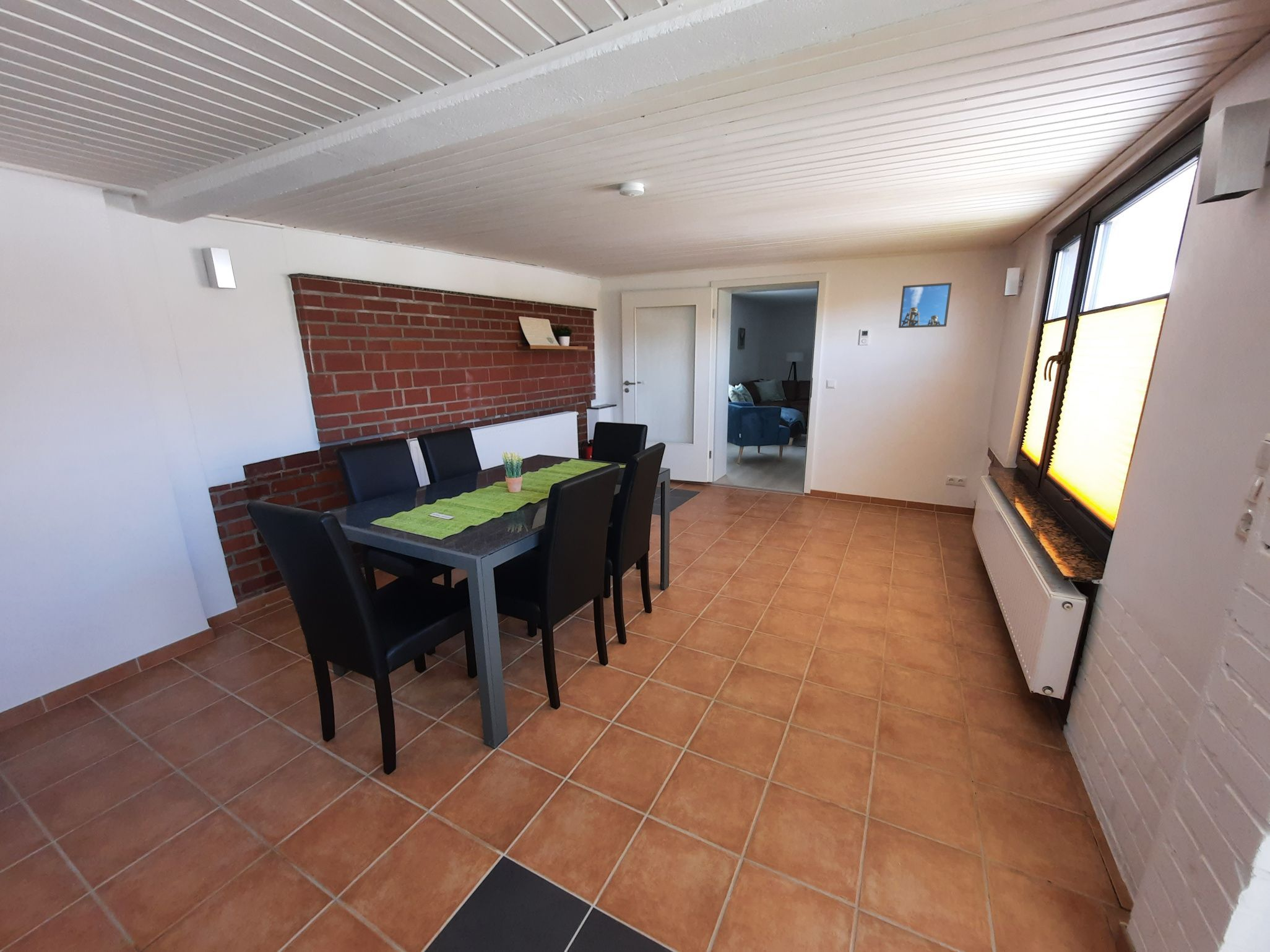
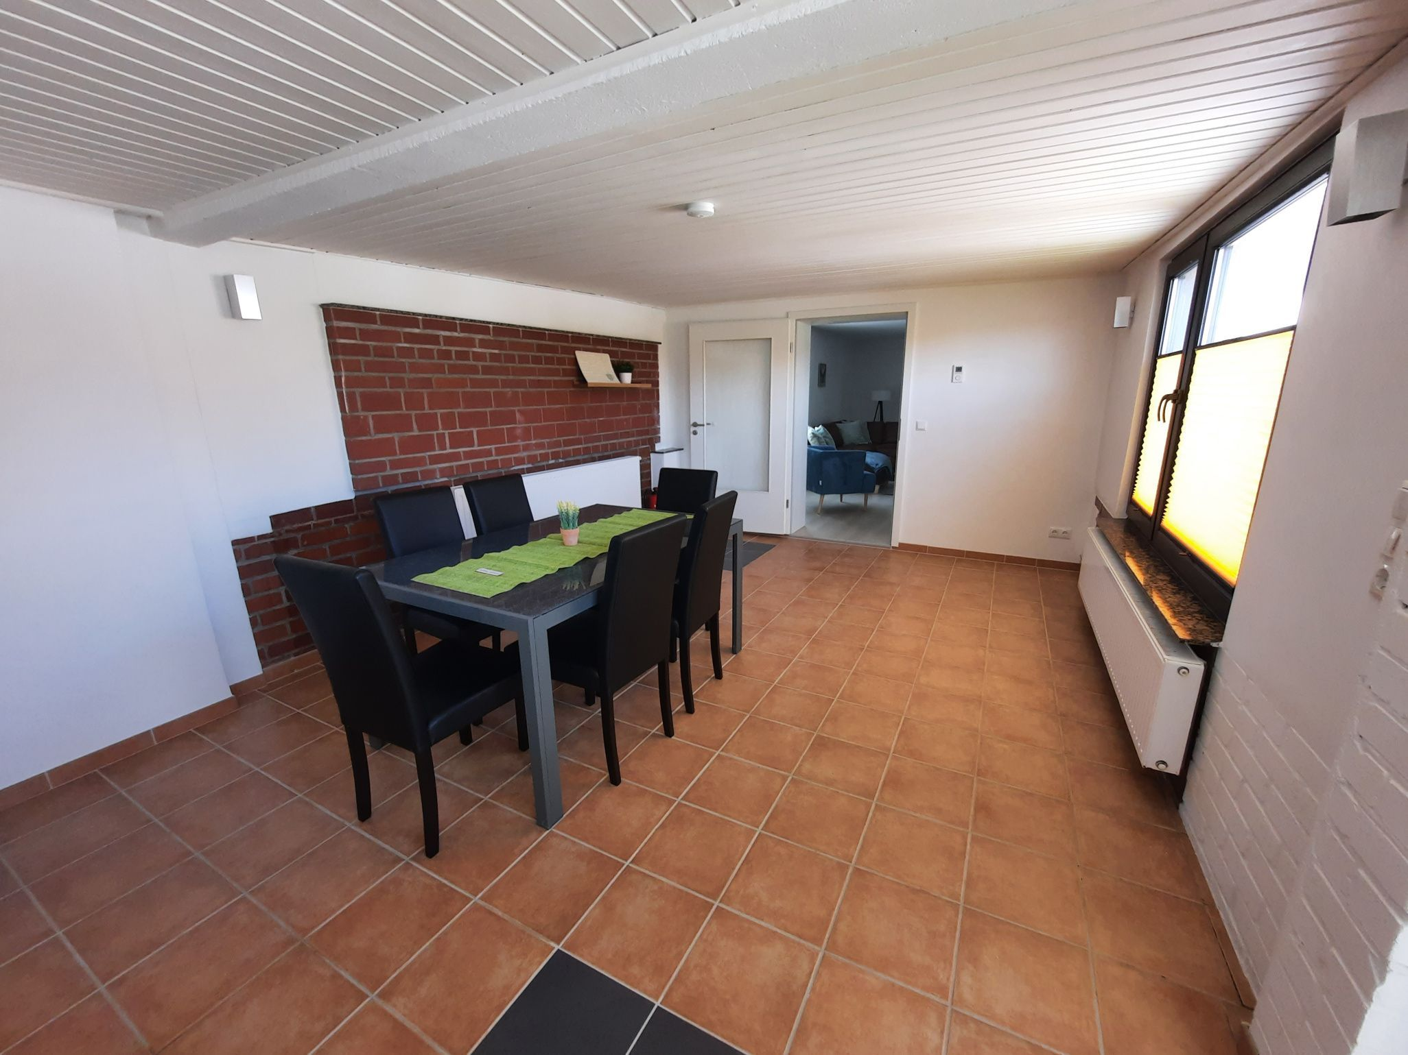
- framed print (924, 306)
